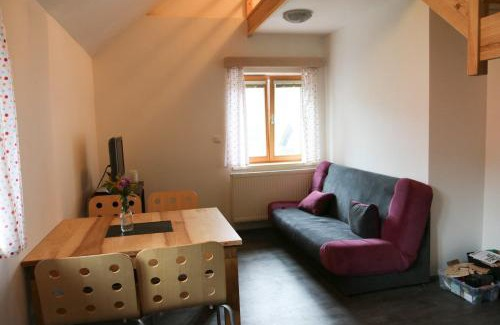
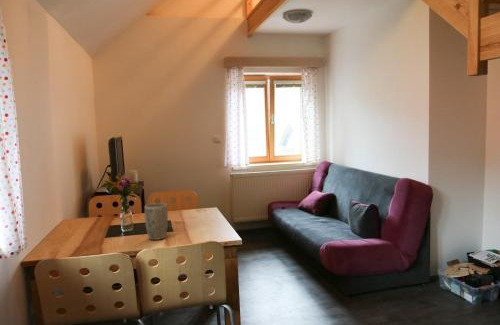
+ plant pot (156, 221)
